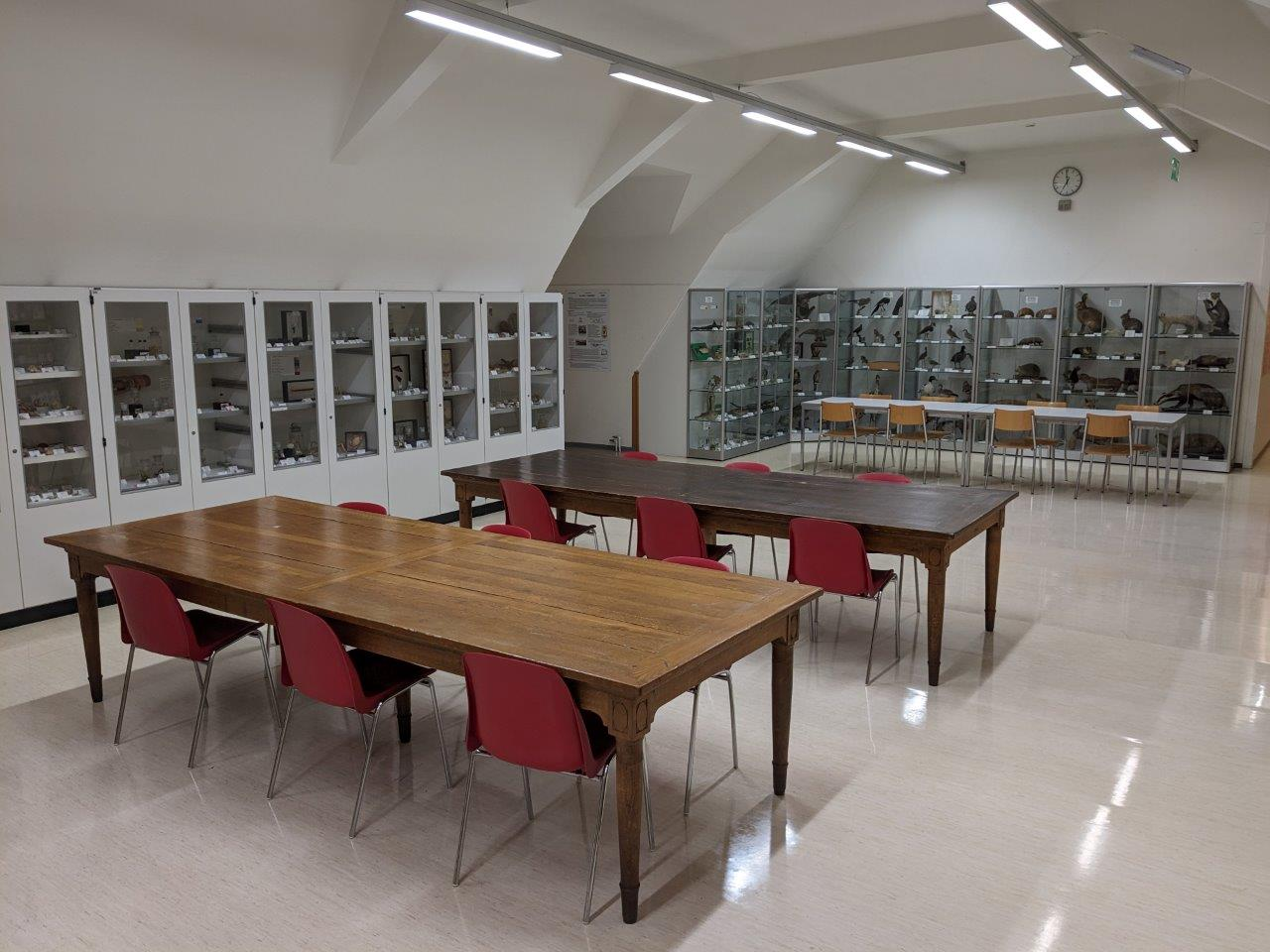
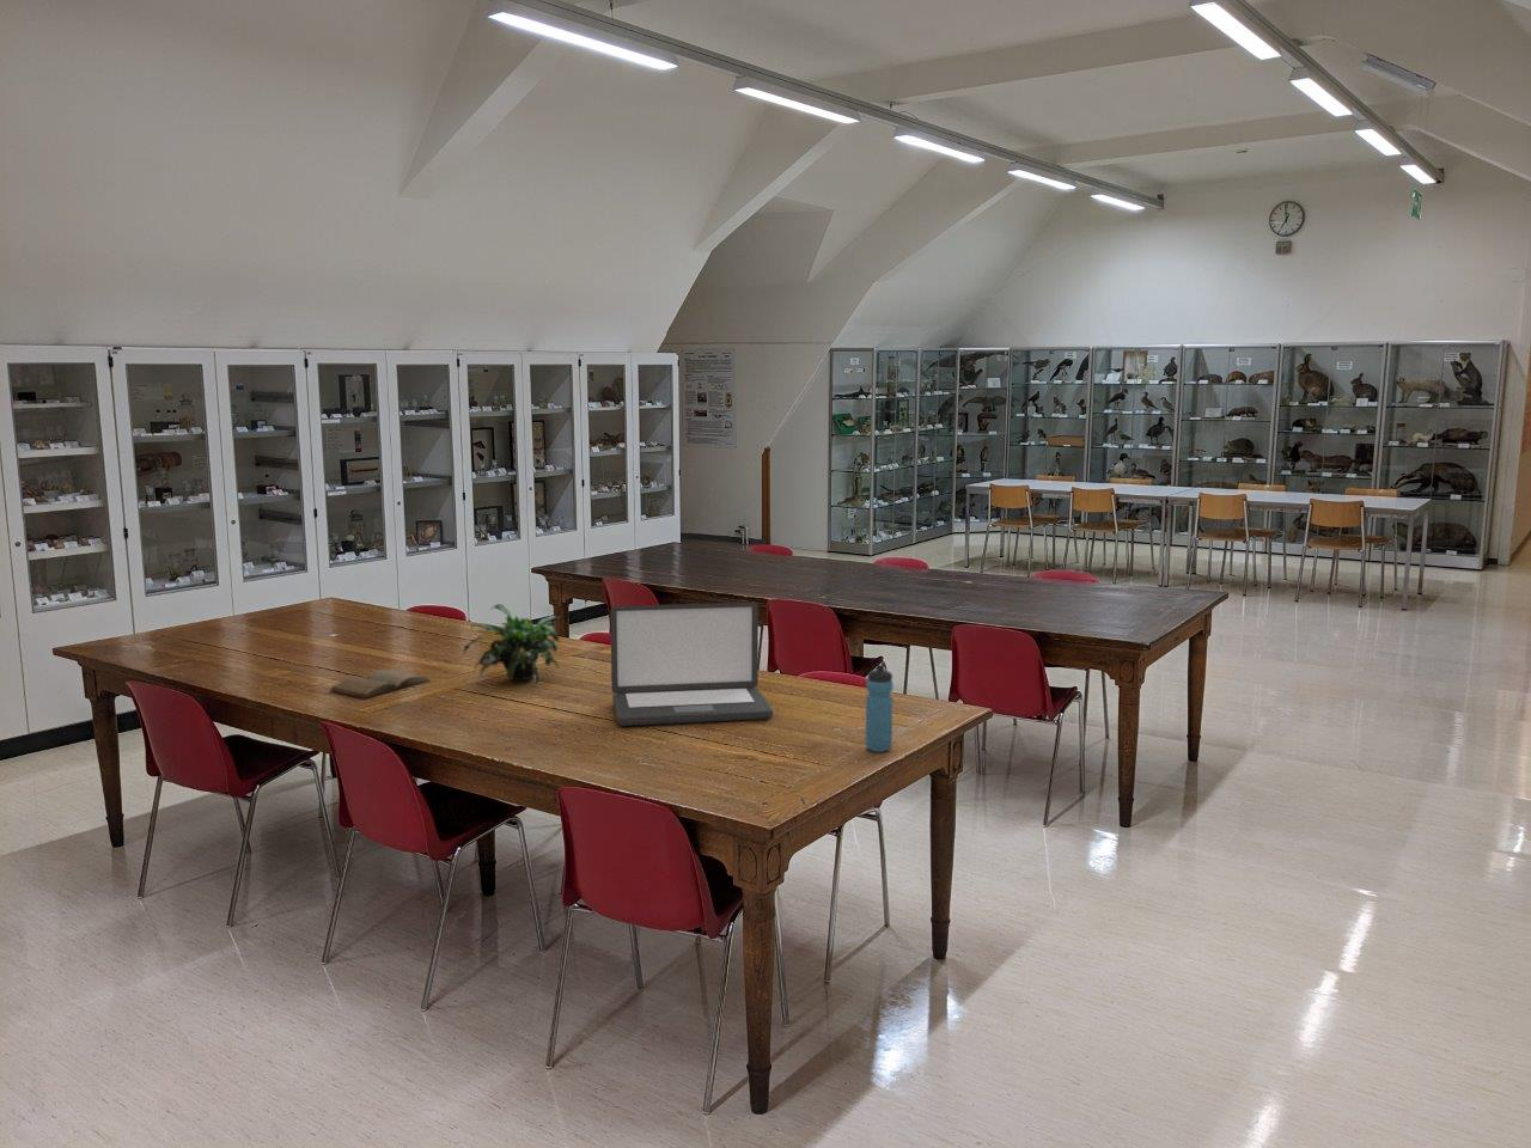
+ water bottle (879, 707)
+ laptop (690, 661)
+ book (381, 680)
+ potted plant (518, 643)
